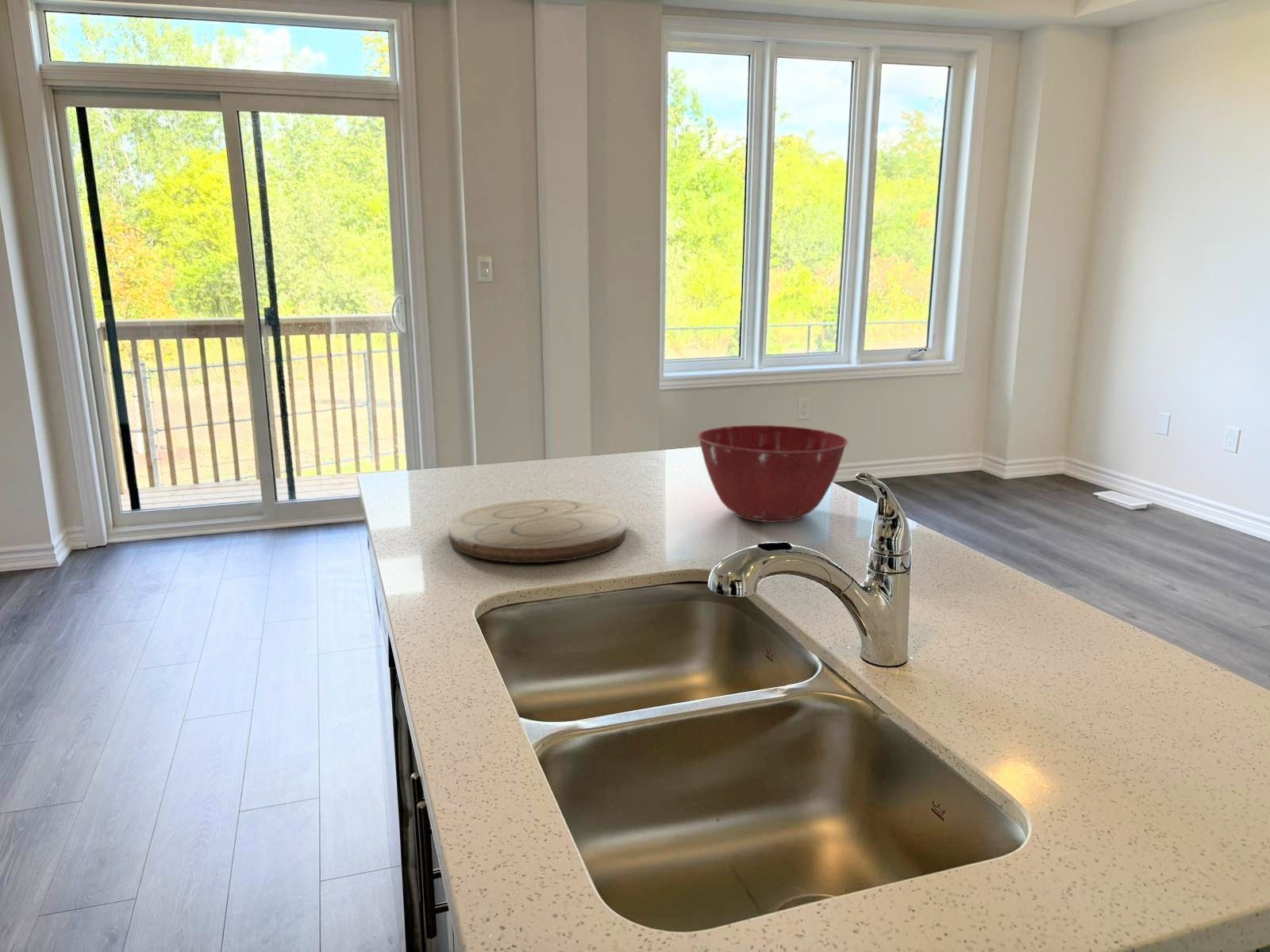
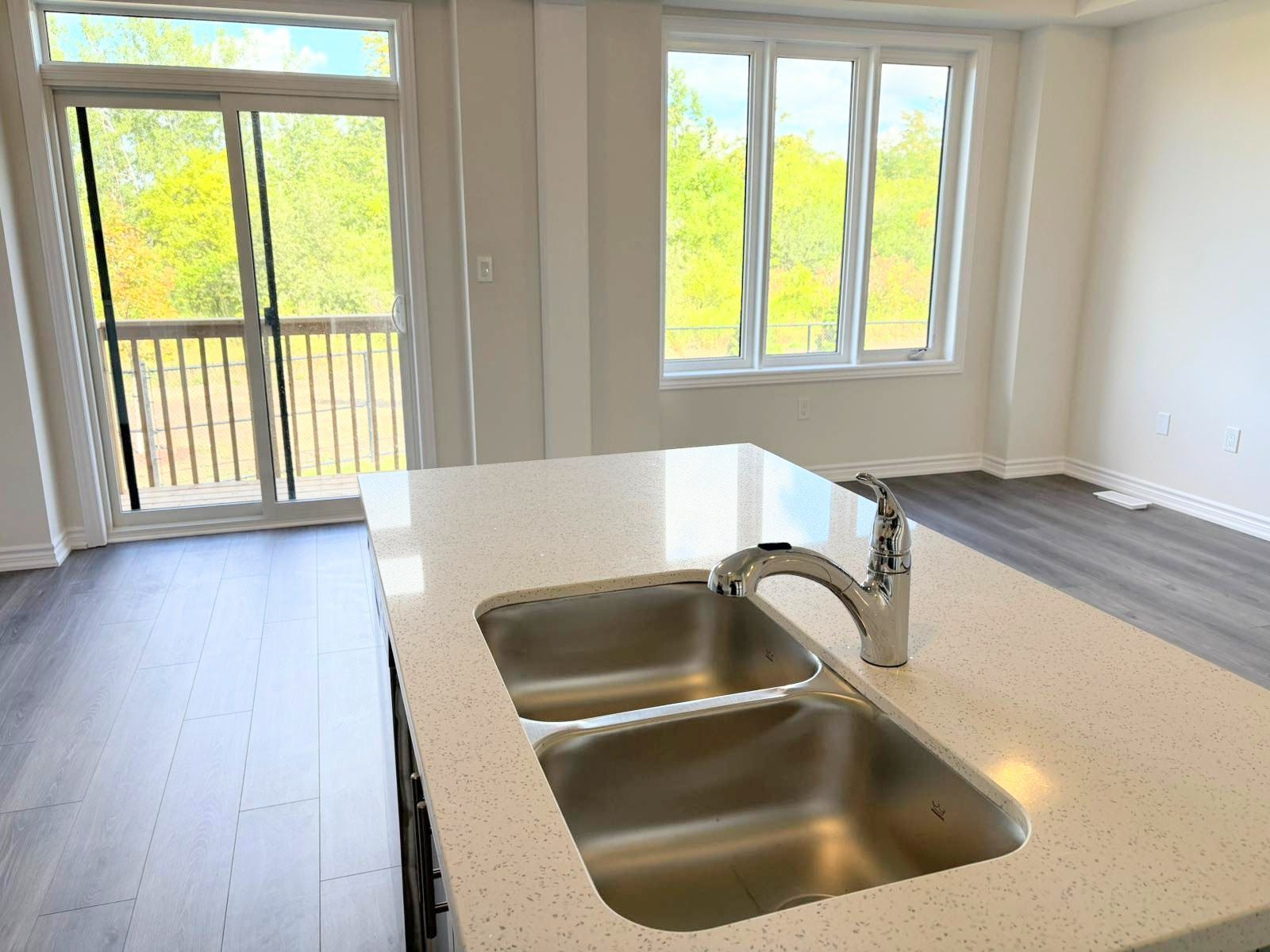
- cutting board (538, 528)
- mixing bowl (771, 474)
